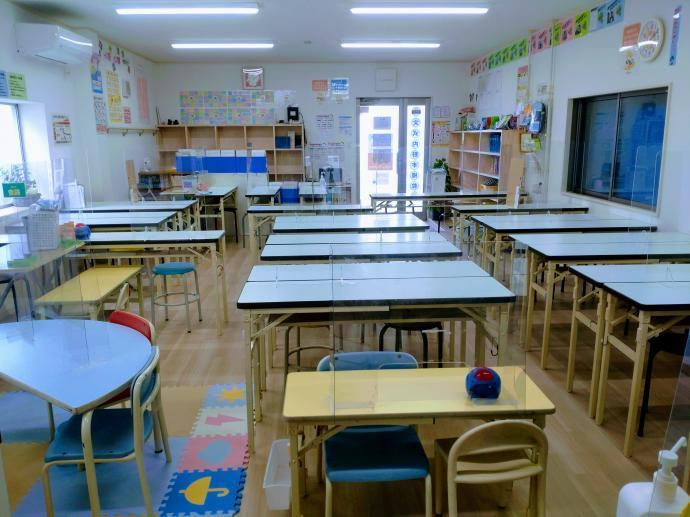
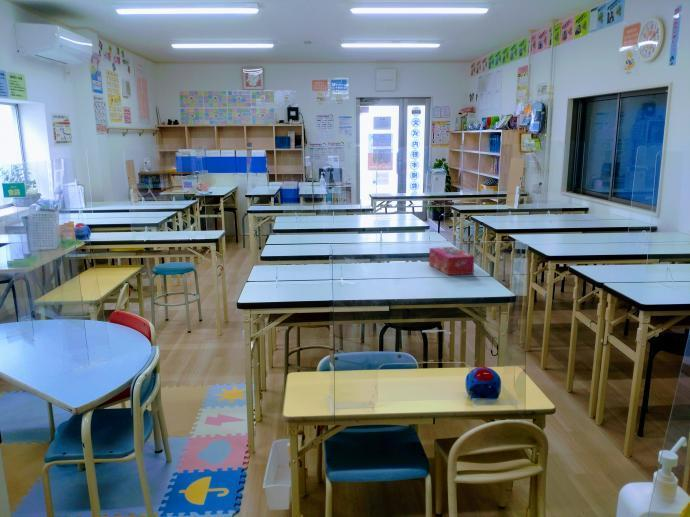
+ tissue box (450, 260)
